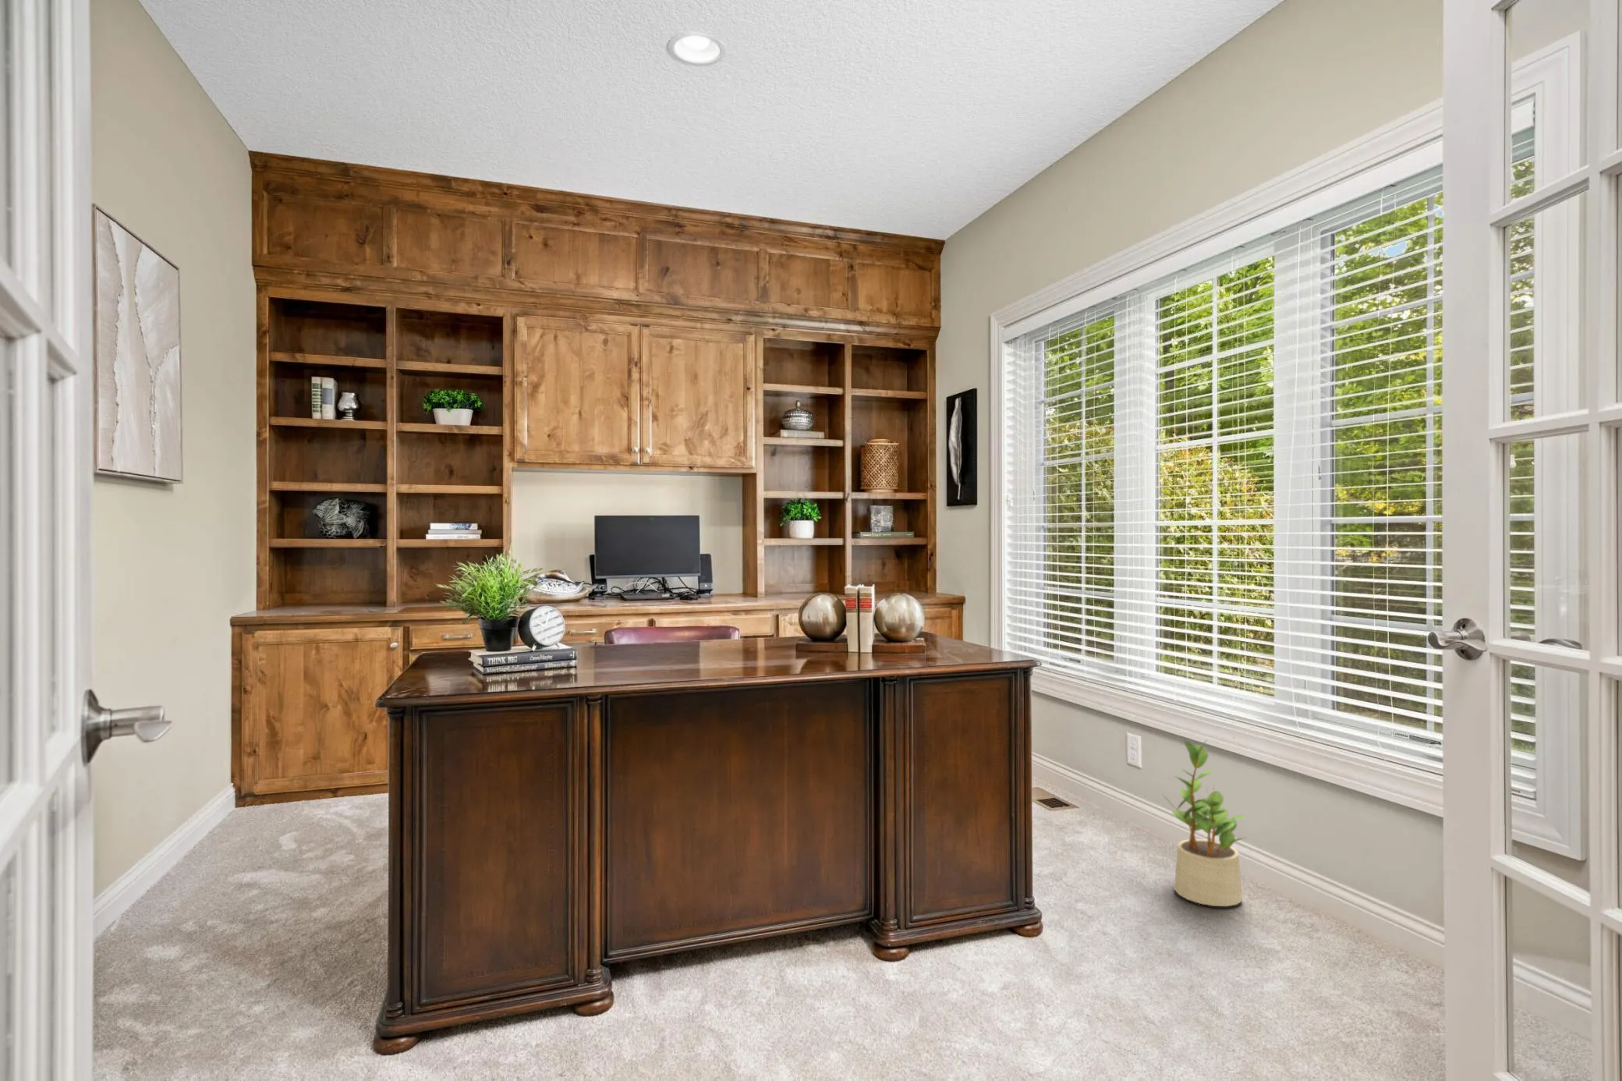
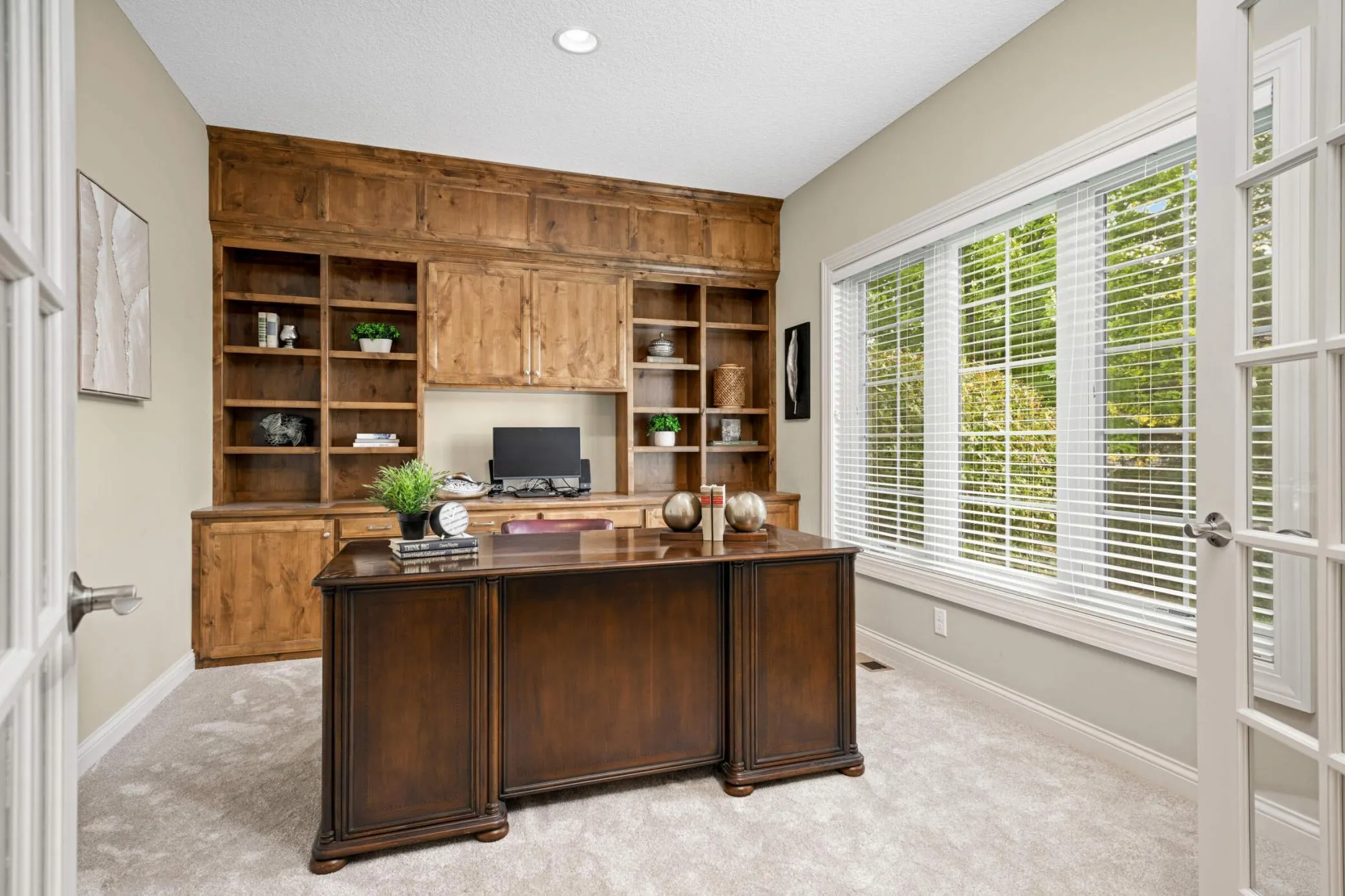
- potted plant (1212, 822)
